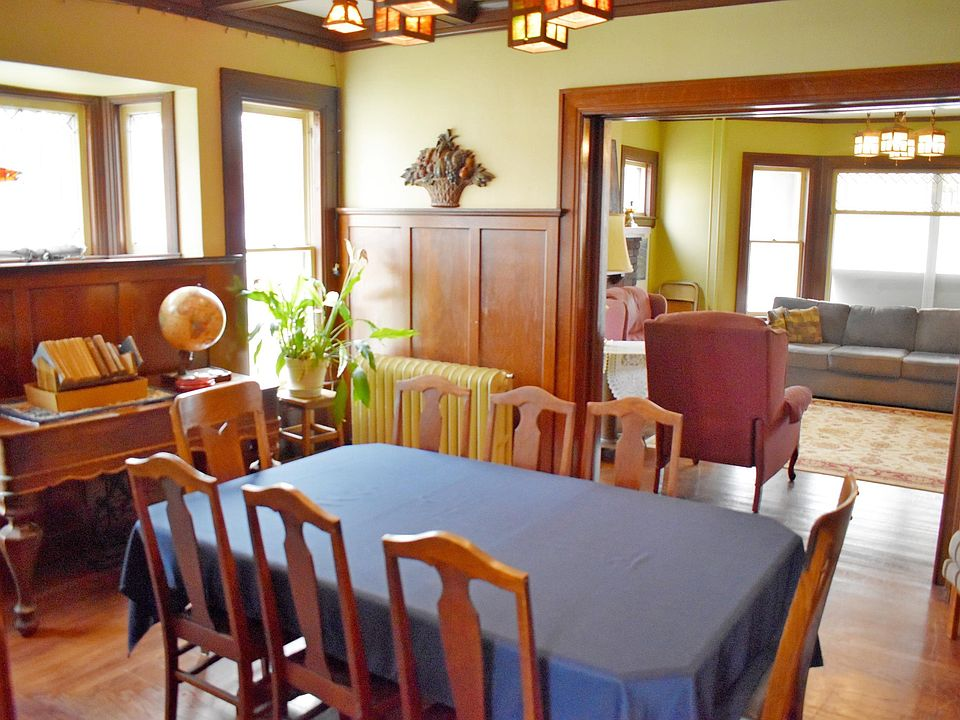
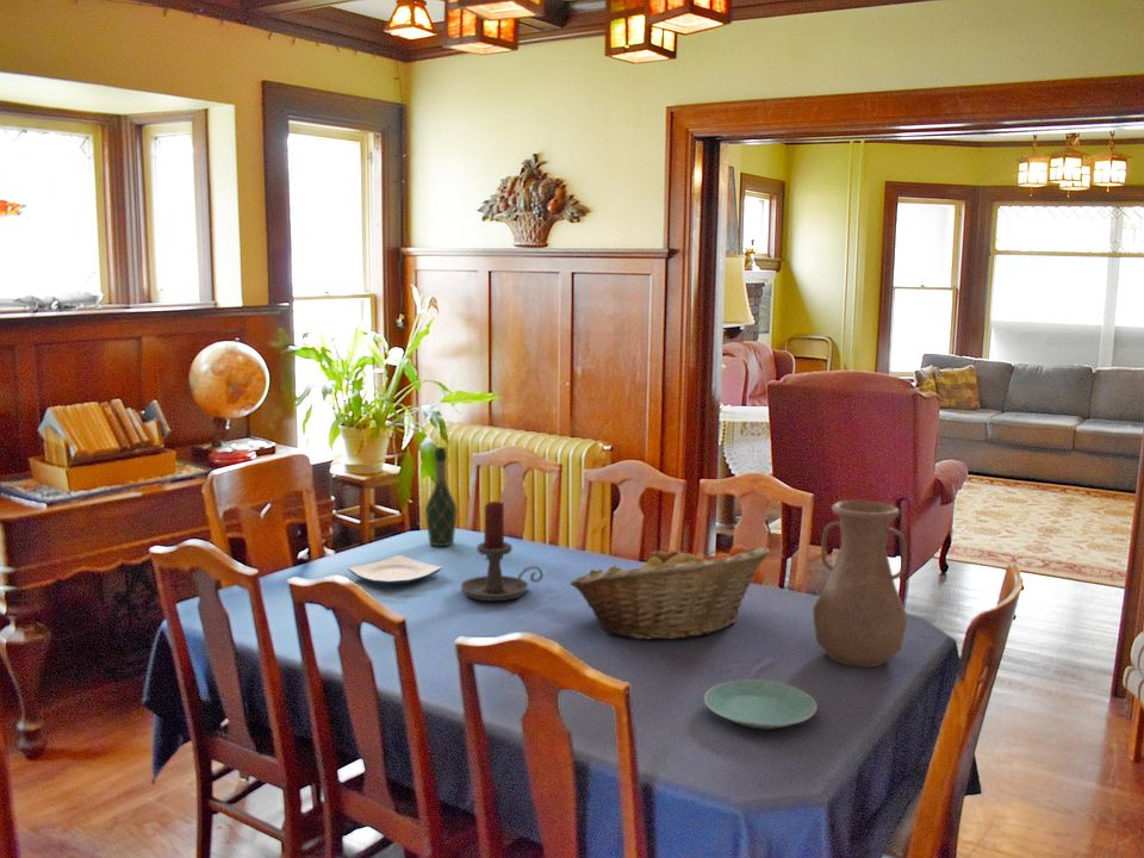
+ plate (394, 572)
+ wine bottle (441, 496)
+ candle holder (503, 546)
+ plate (759, 707)
+ vase (860, 582)
+ fruit basket (671, 582)
